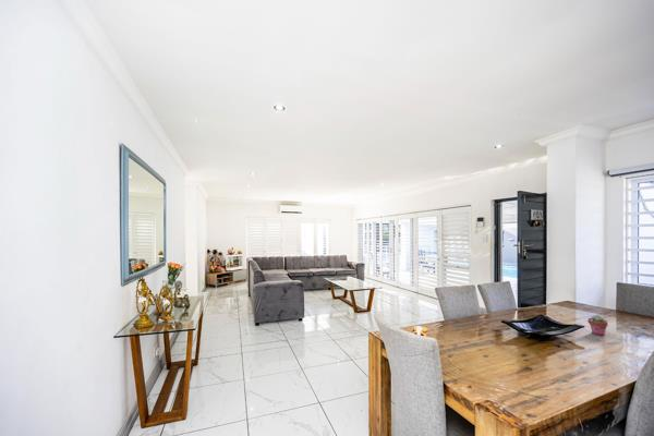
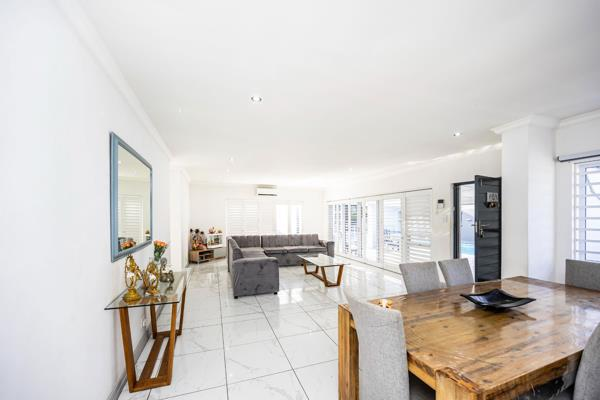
- potted succulent (597, 324)
